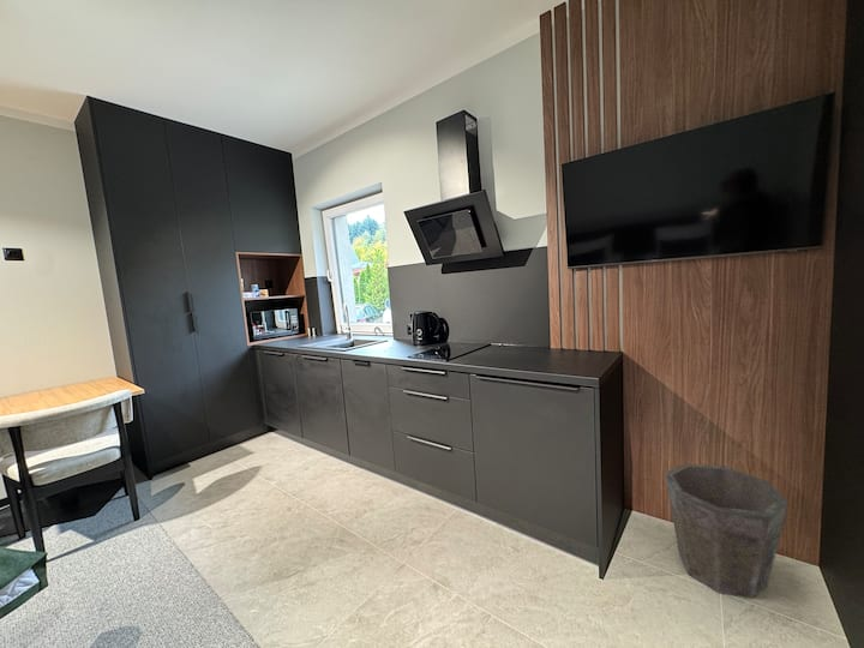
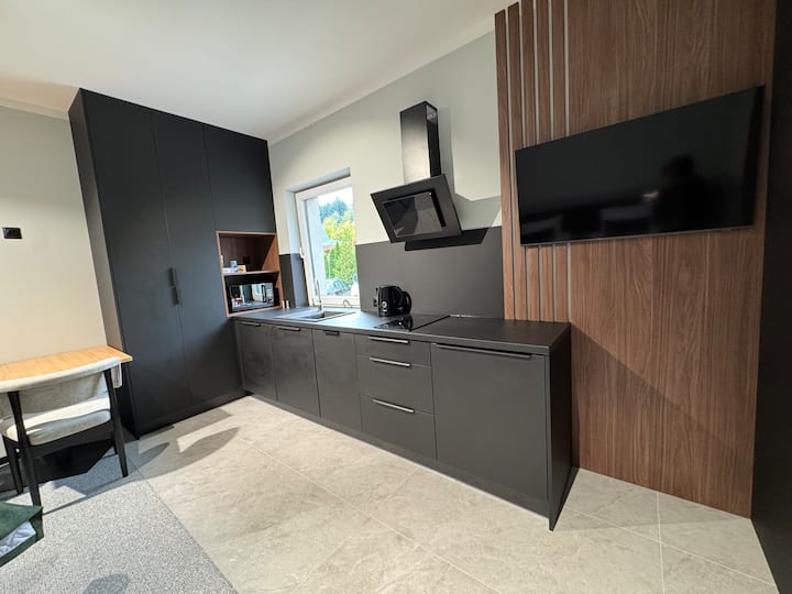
- waste bin (720, 528)
